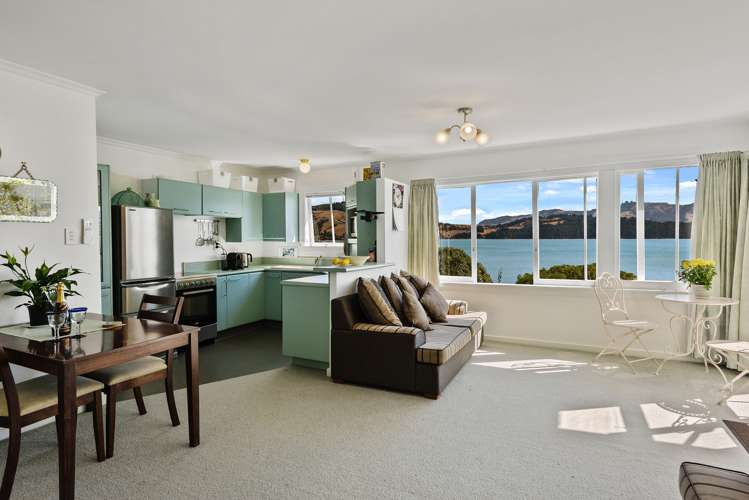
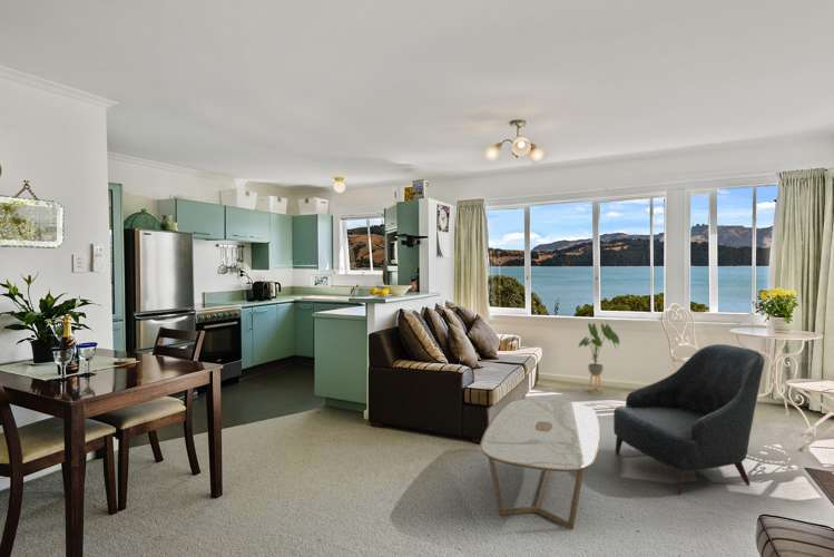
+ coffee table (543, 456)
+ armchair (688, 408)
+ house plant (597, 356)
